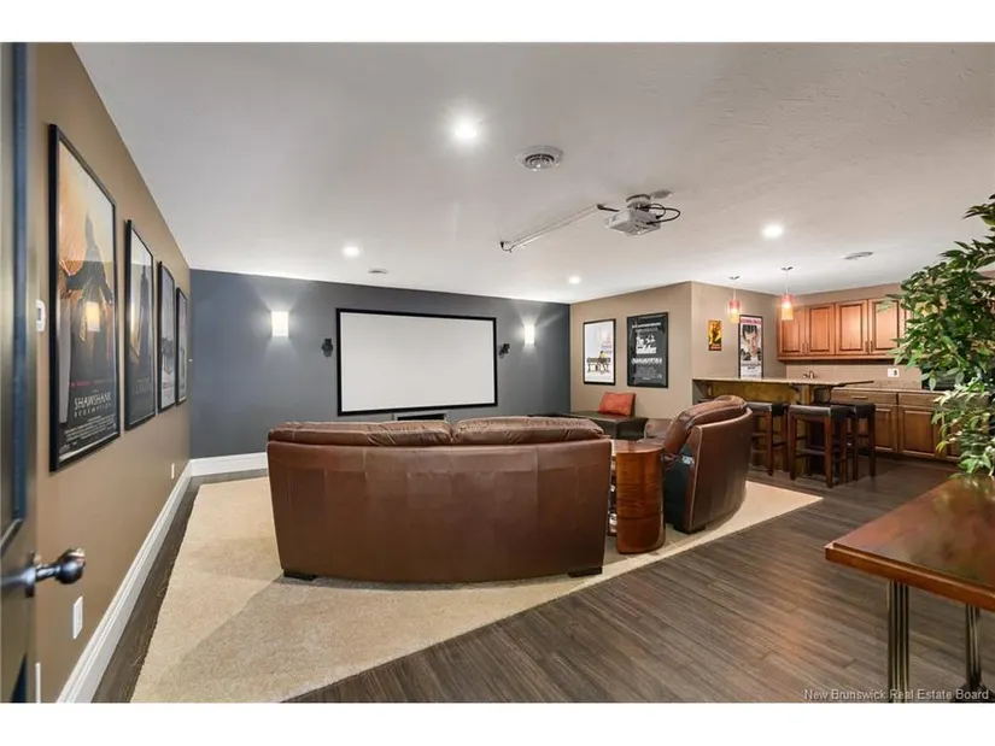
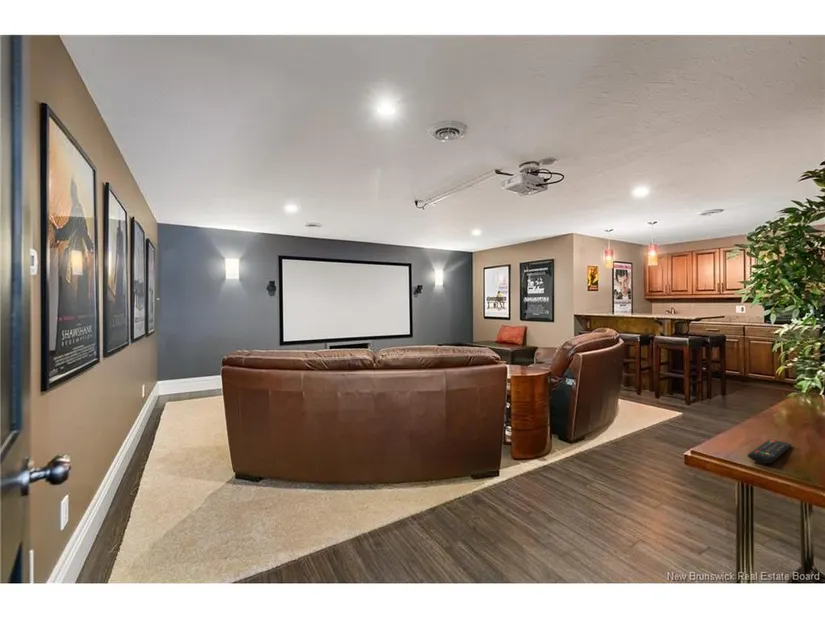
+ remote control (770, 451)
